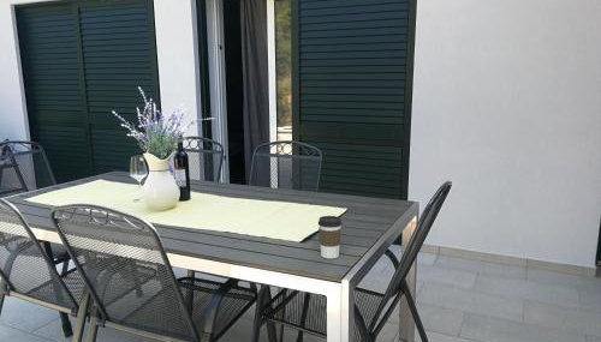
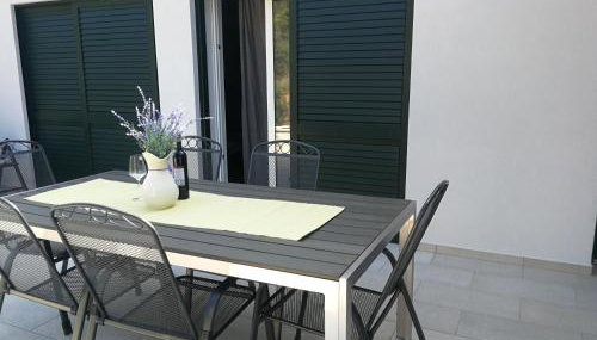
- coffee cup (329, 236)
